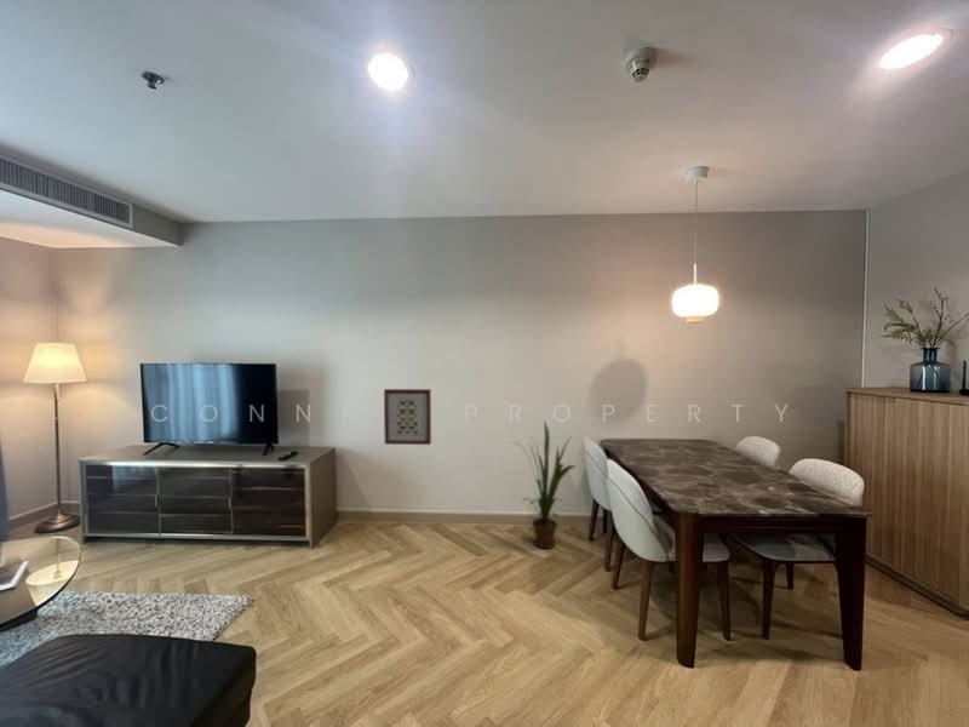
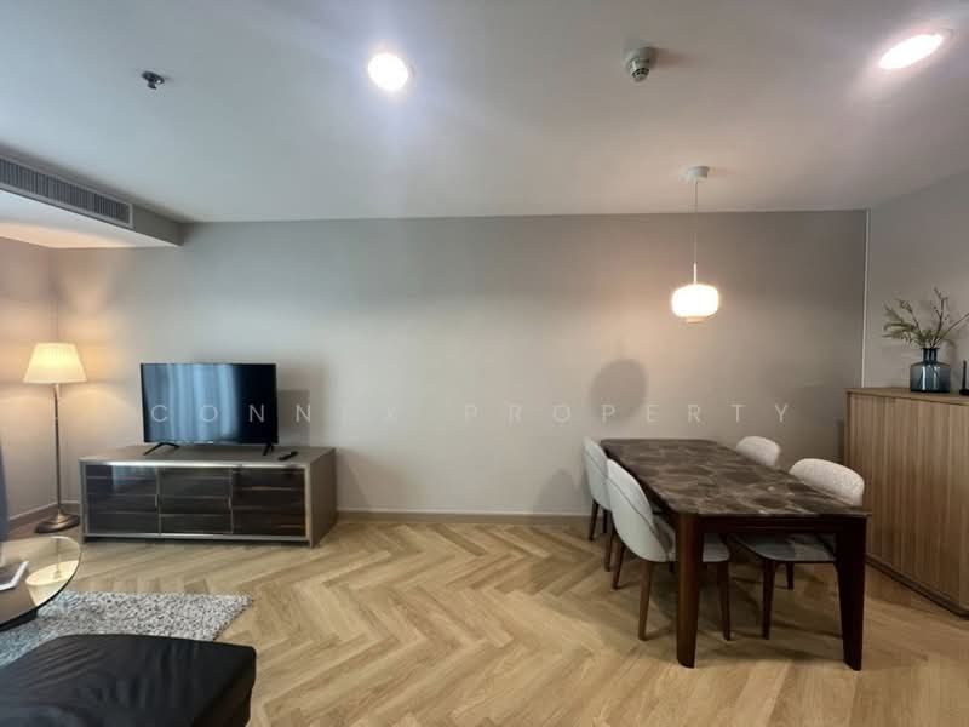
- house plant (543, 483)
- wall art (407, 416)
